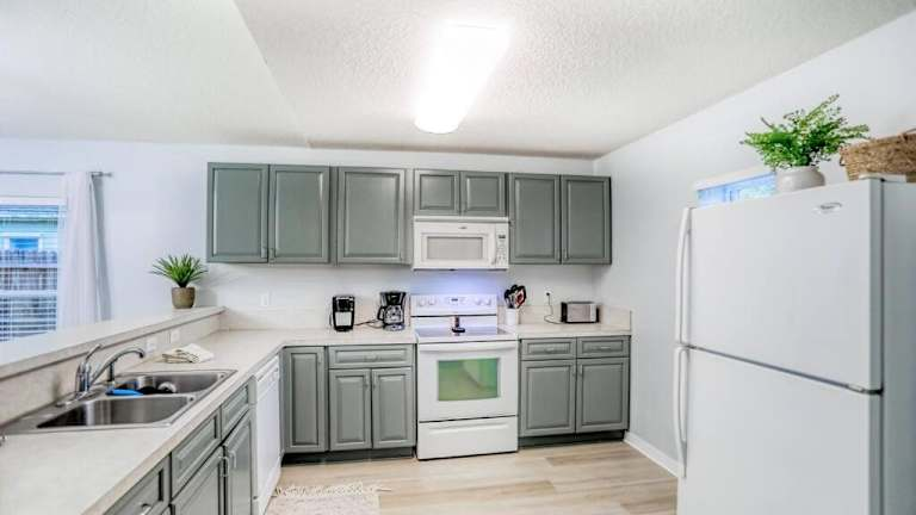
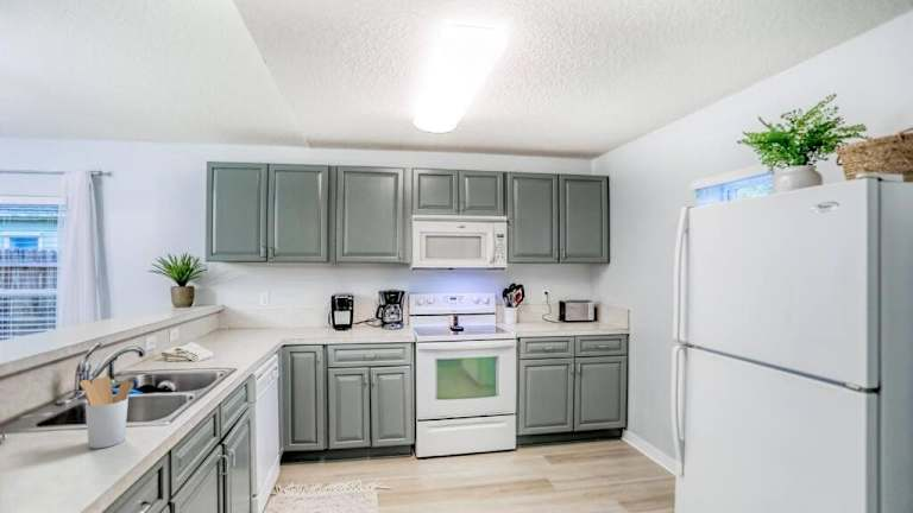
+ utensil holder (102, 408)
